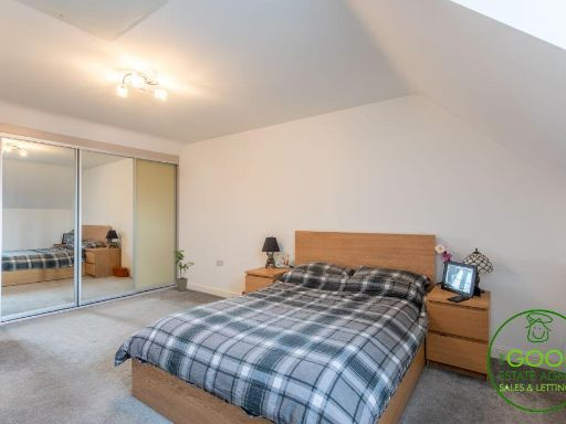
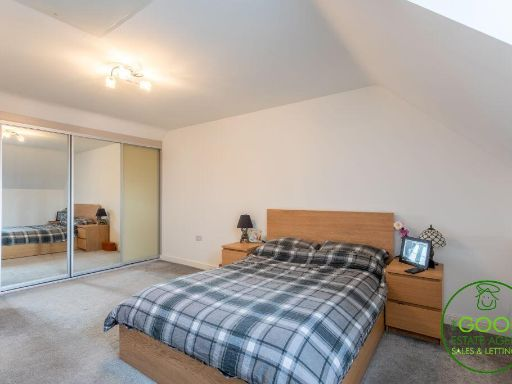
- house plant (180, 271)
